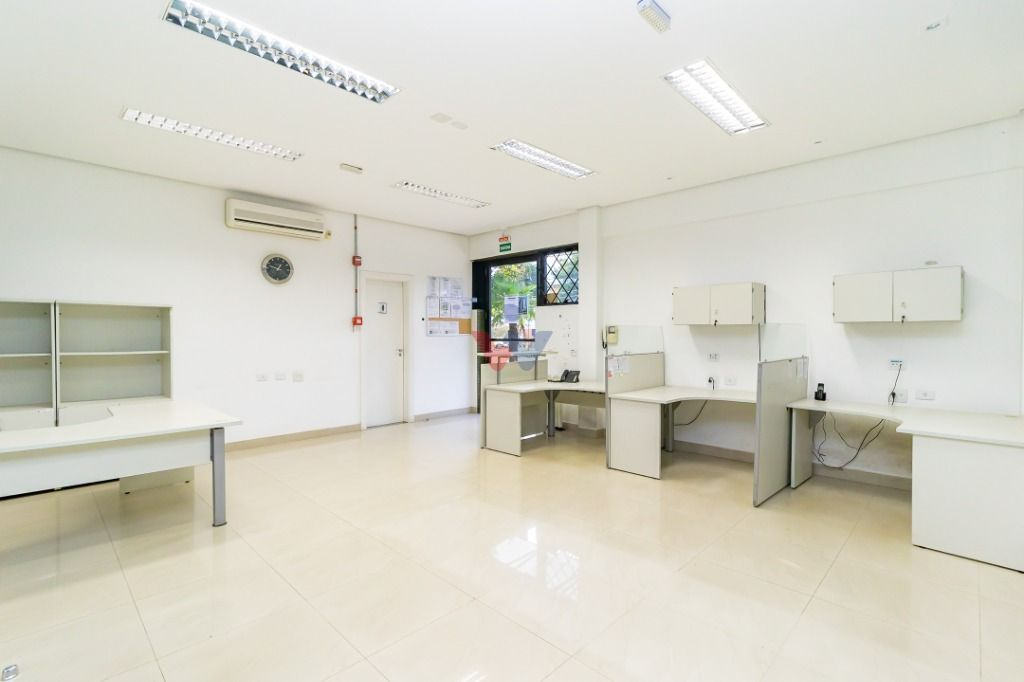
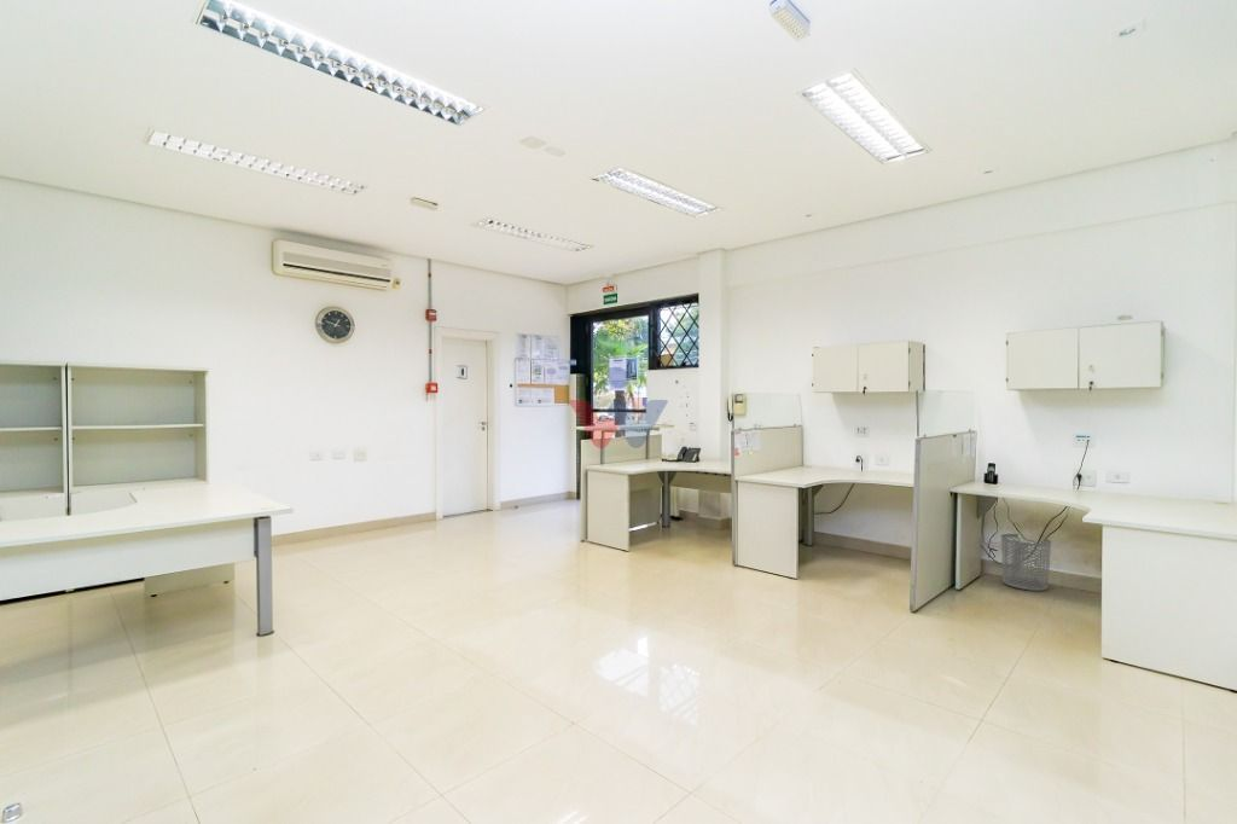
+ waste bin (1024, 562)
